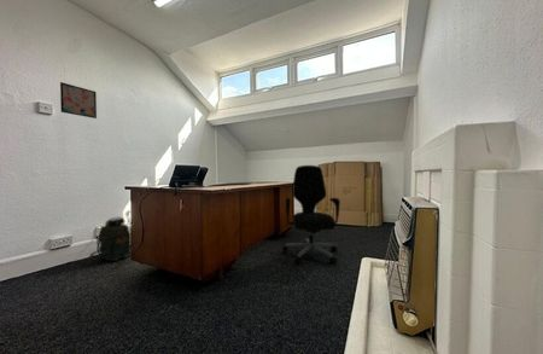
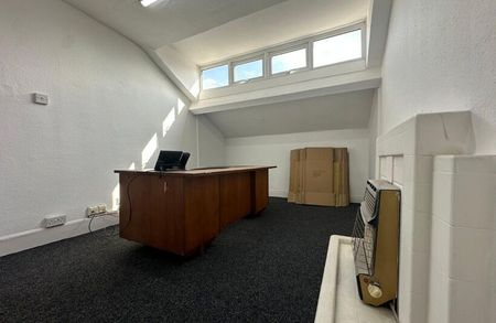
- office chair (310, 209)
- wall art (78, 100)
- backpack (118, 233)
